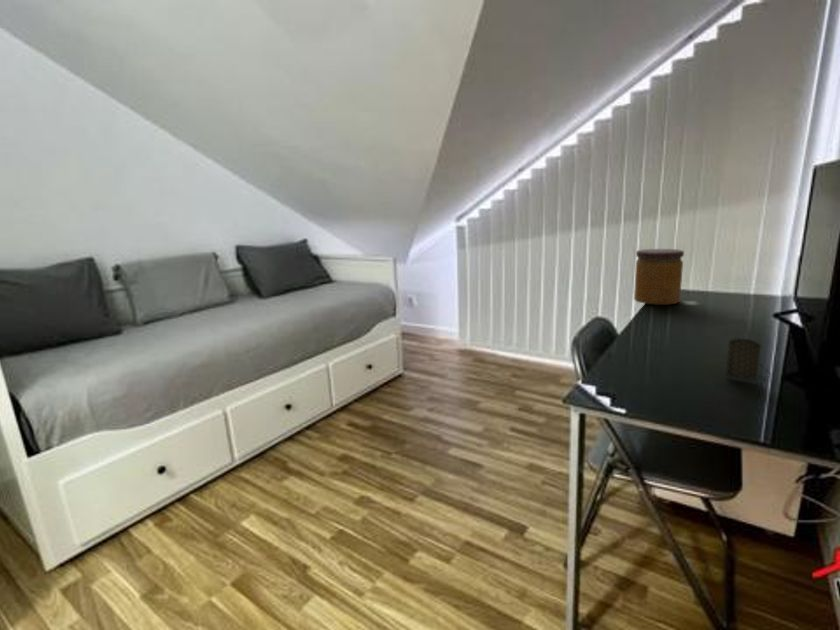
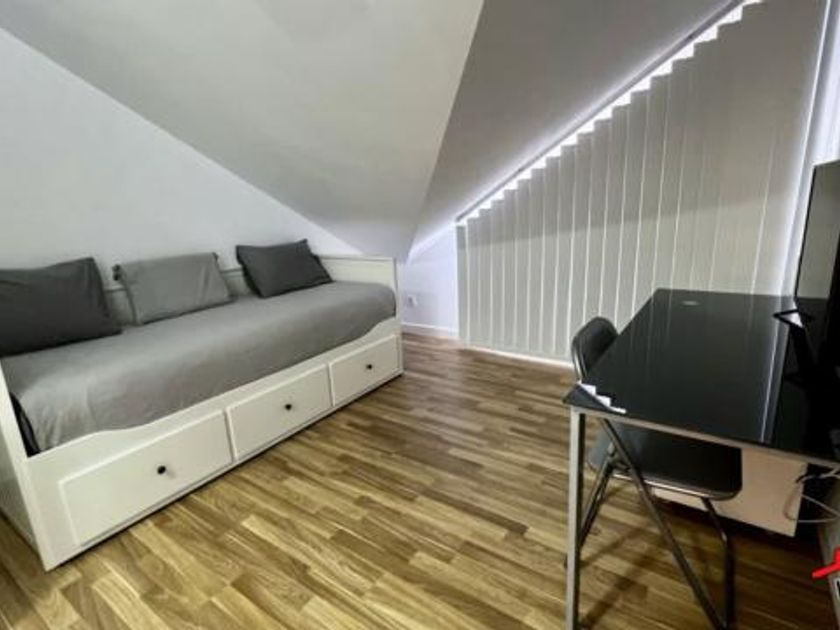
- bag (748, 357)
- jar (658, 276)
